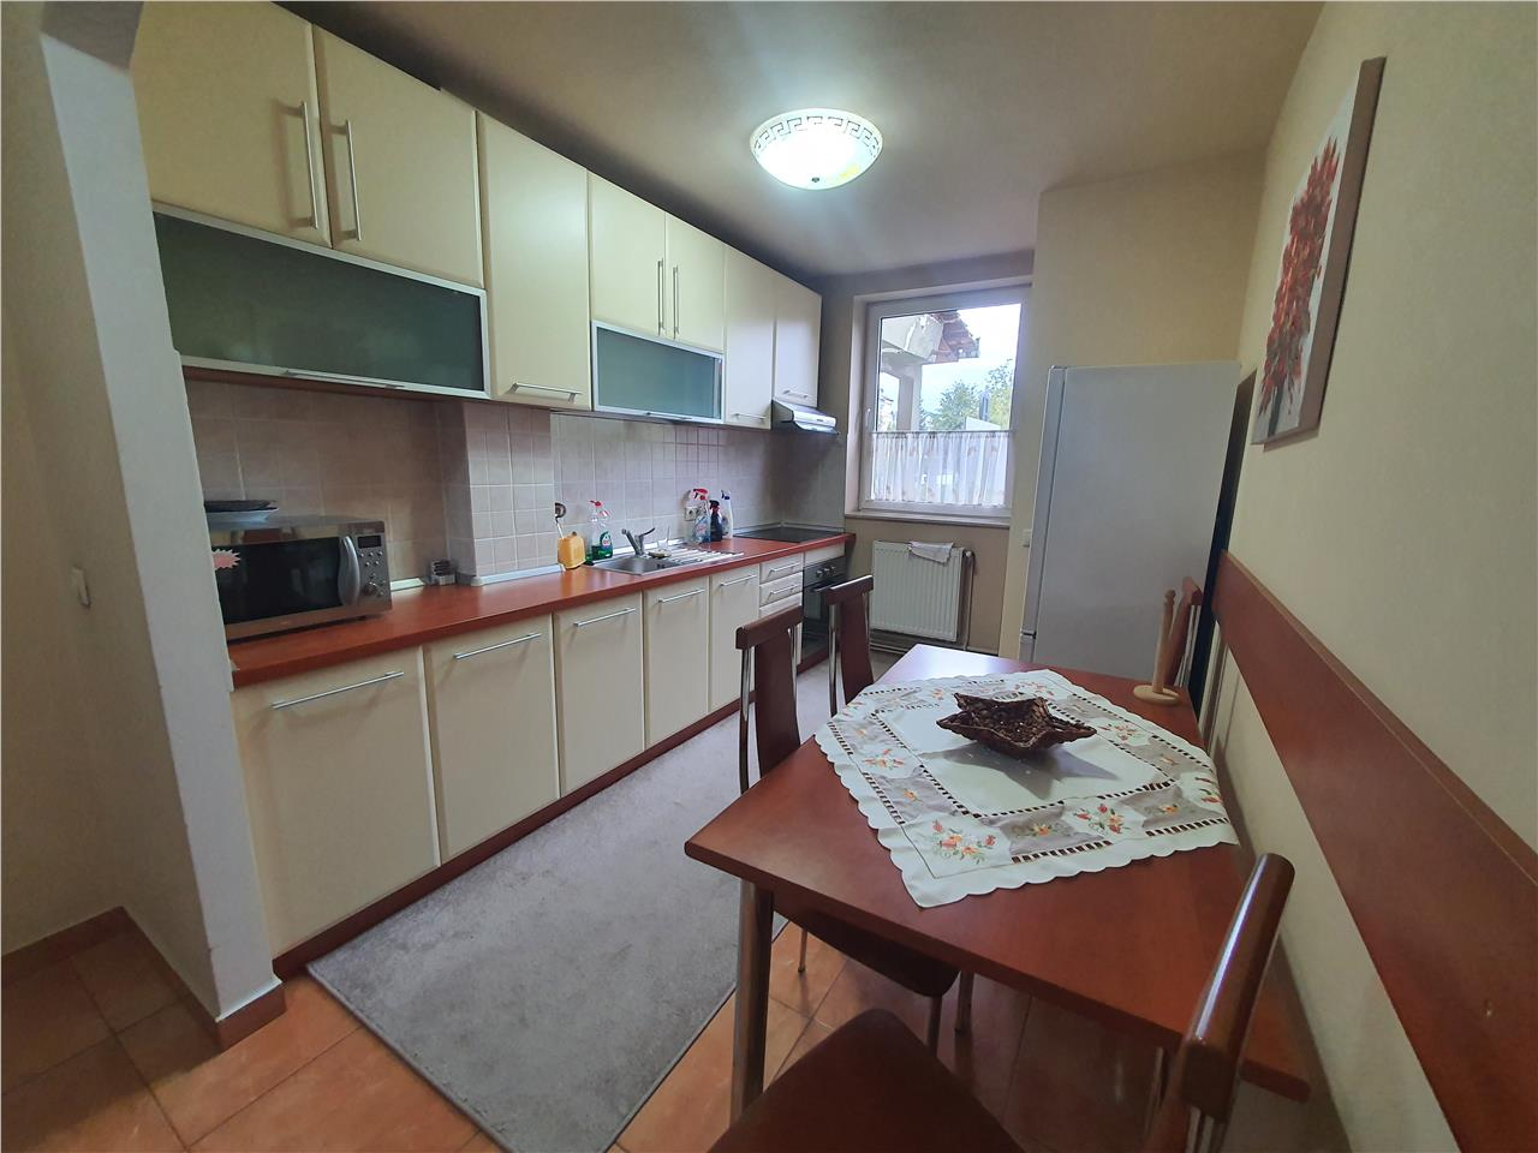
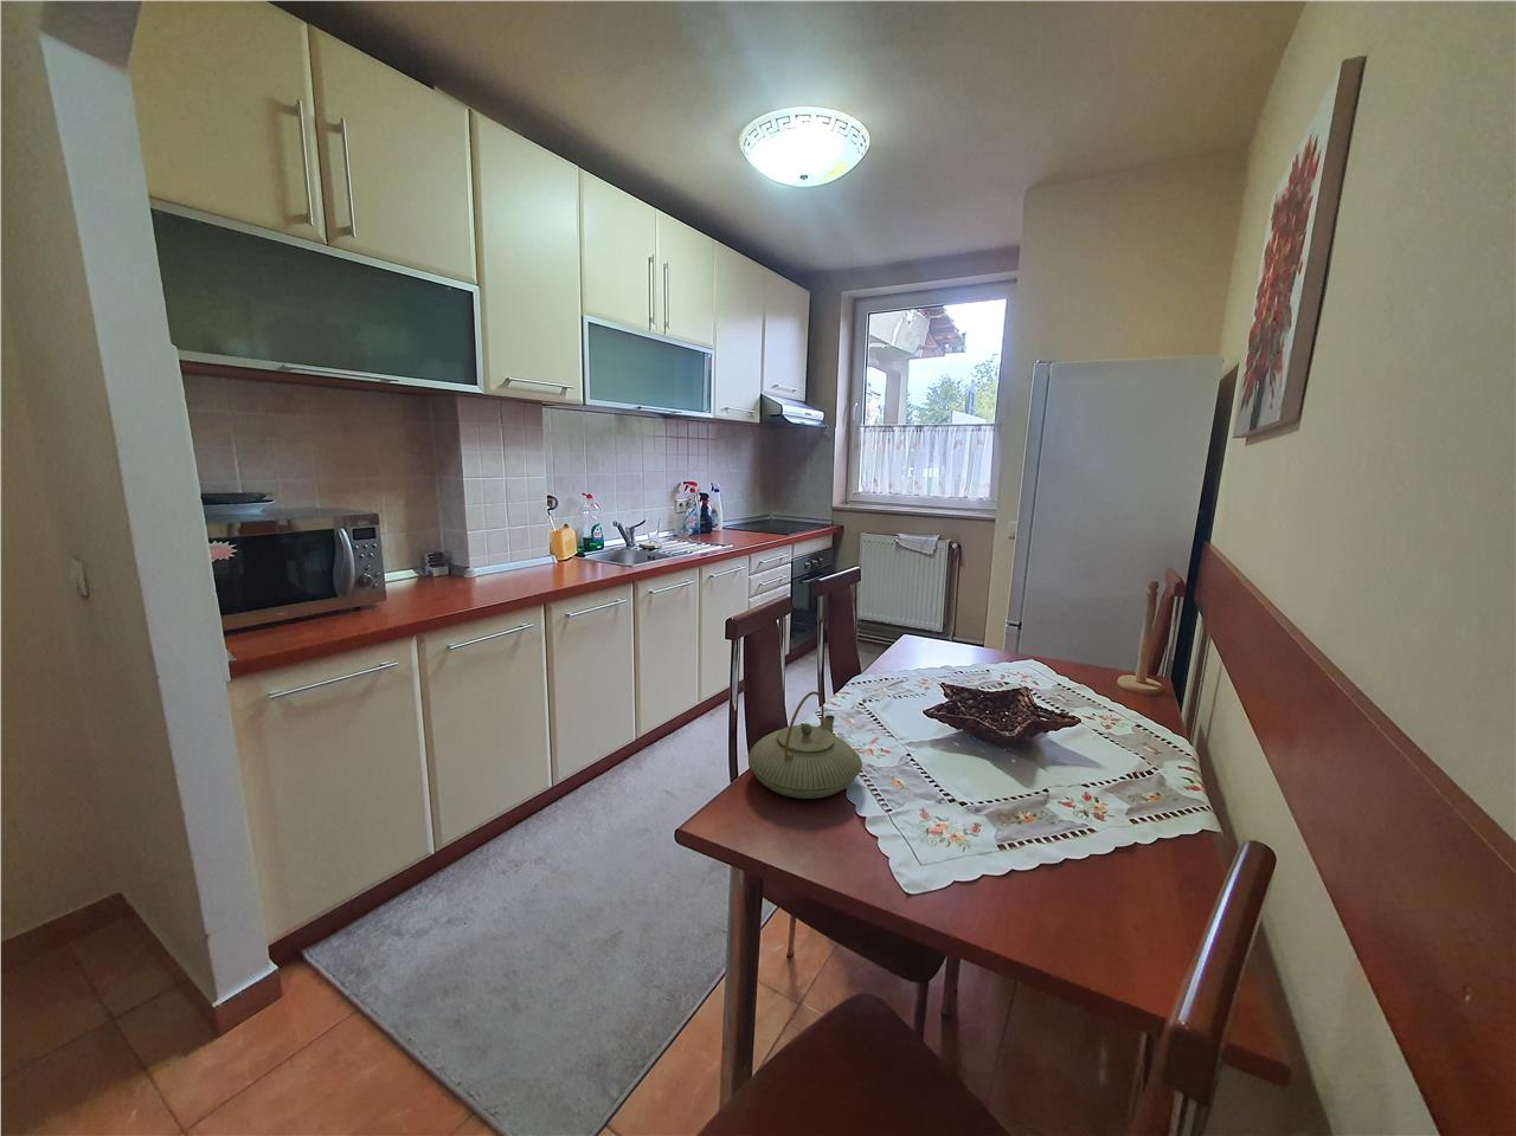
+ teapot (809, 734)
